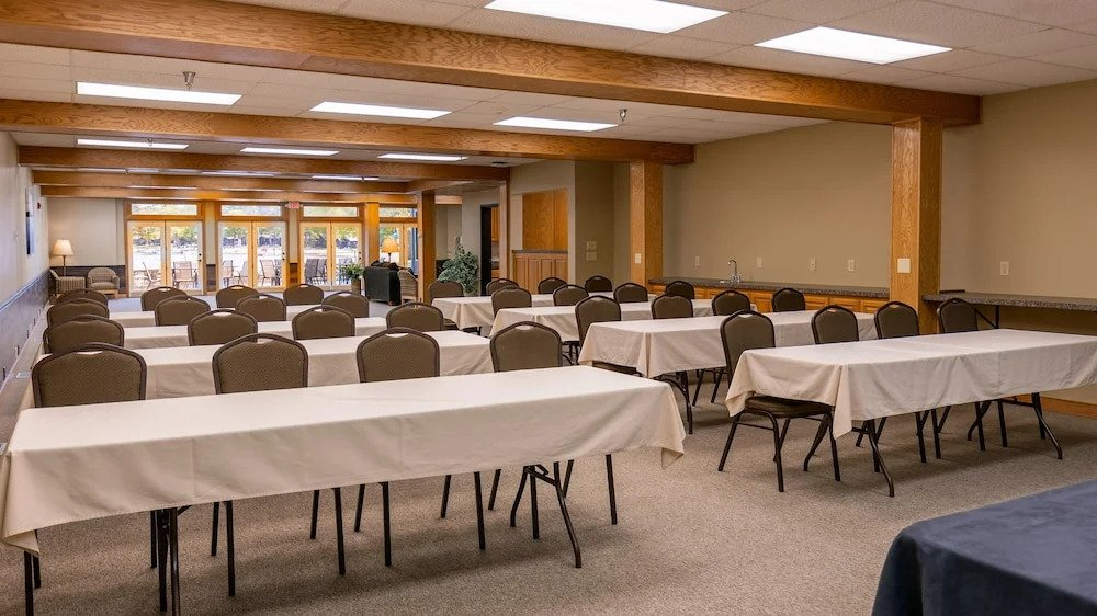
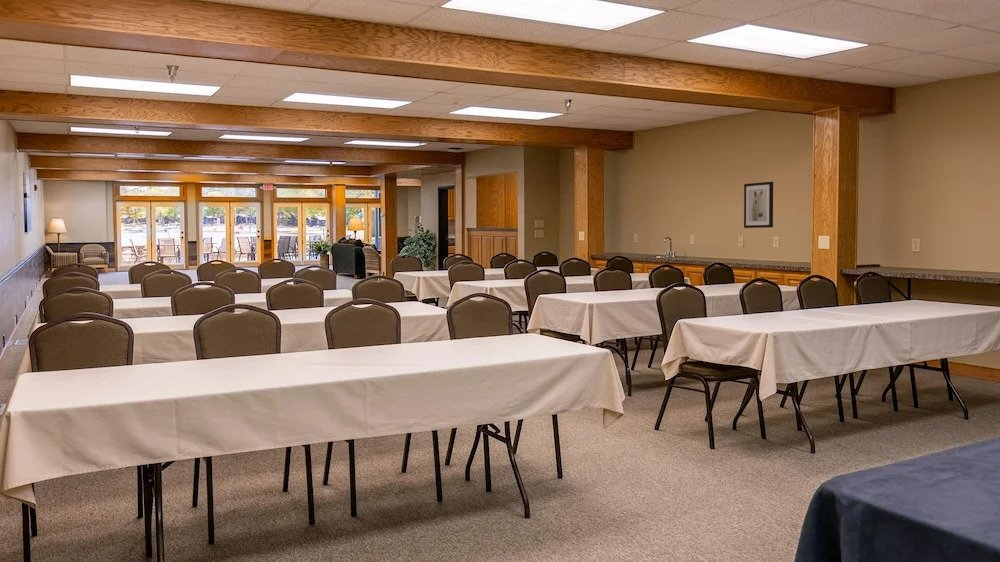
+ wall art (758, 205)
